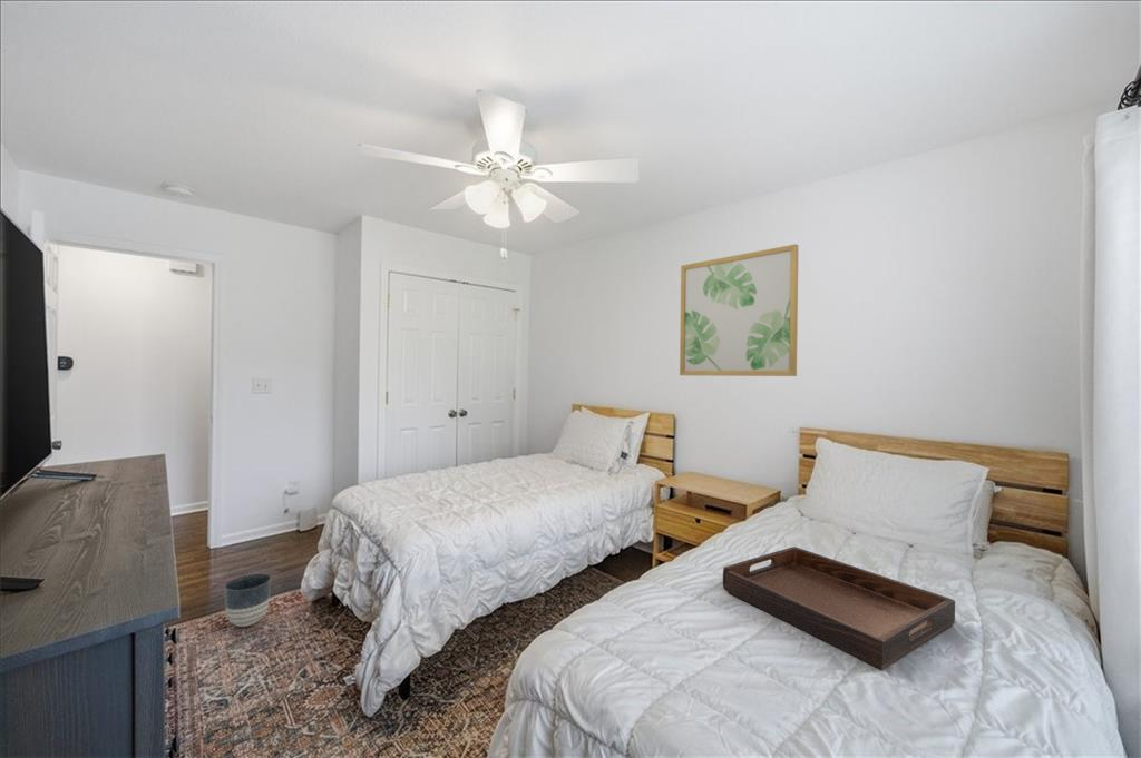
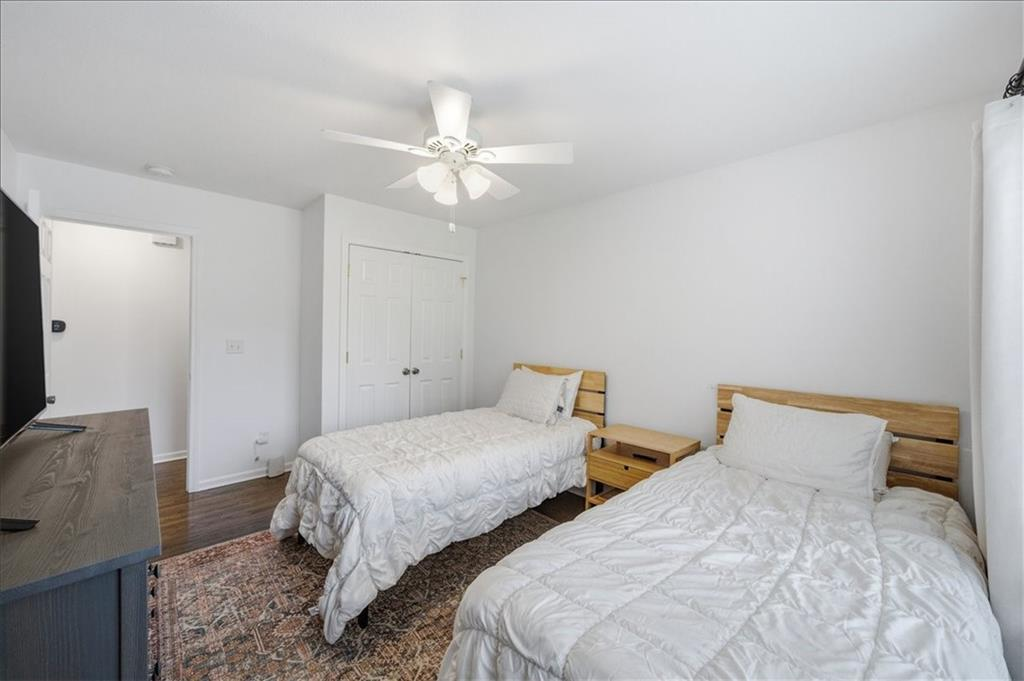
- wall art (733, 315)
- serving tray (828, 593)
- planter (247, 602)
